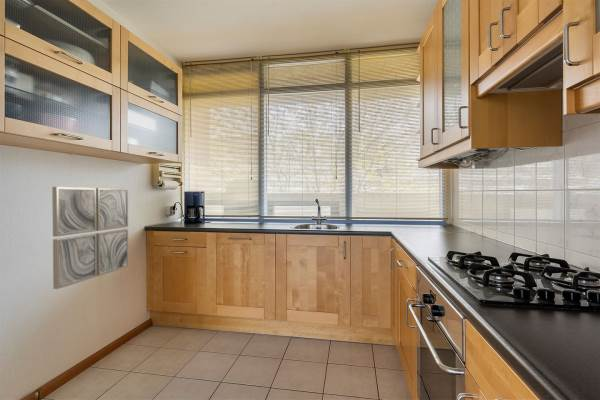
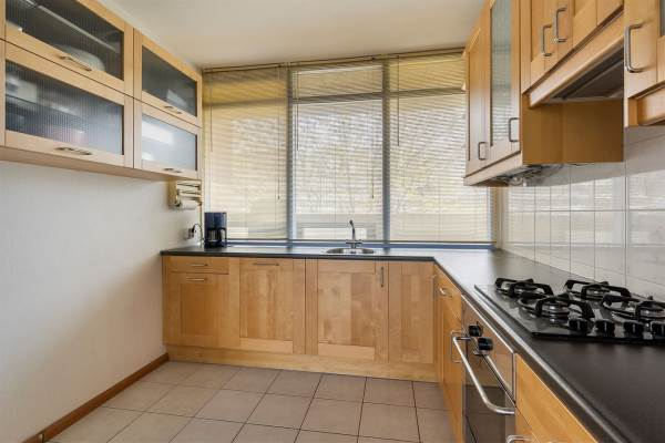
- wall art (95, 233)
